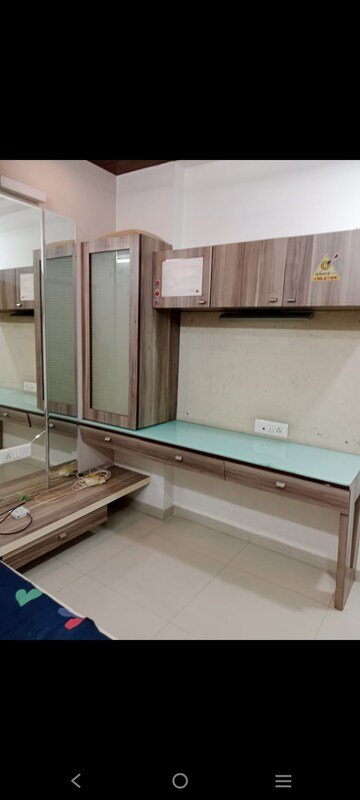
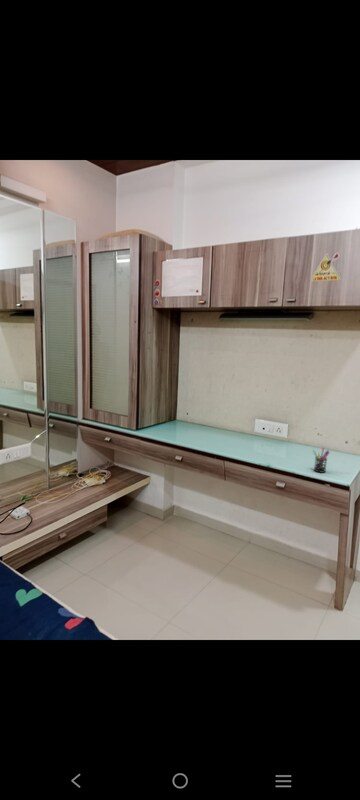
+ pen holder (319, 459)
